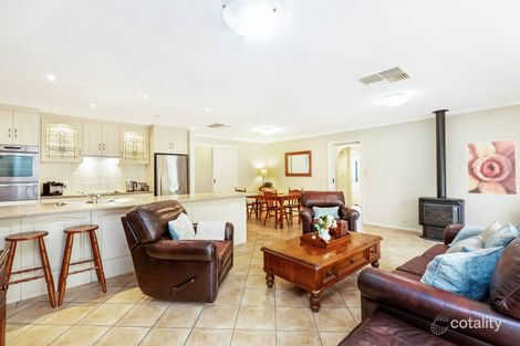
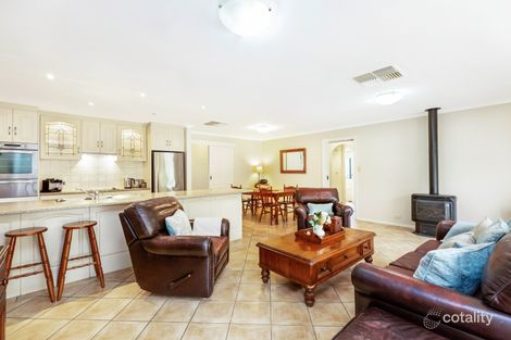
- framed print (490, 167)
